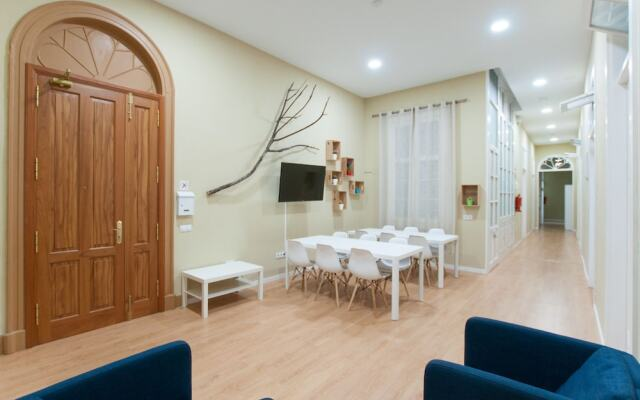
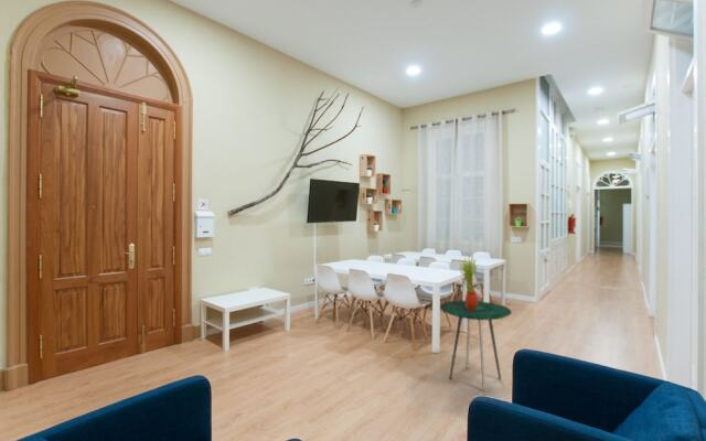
+ potted plant (468, 282)
+ side table (469, 343)
